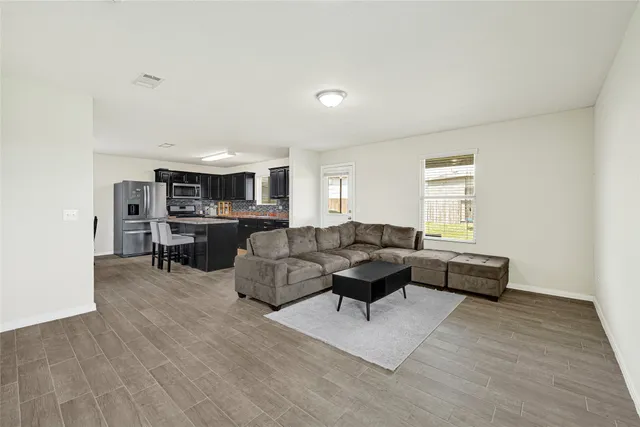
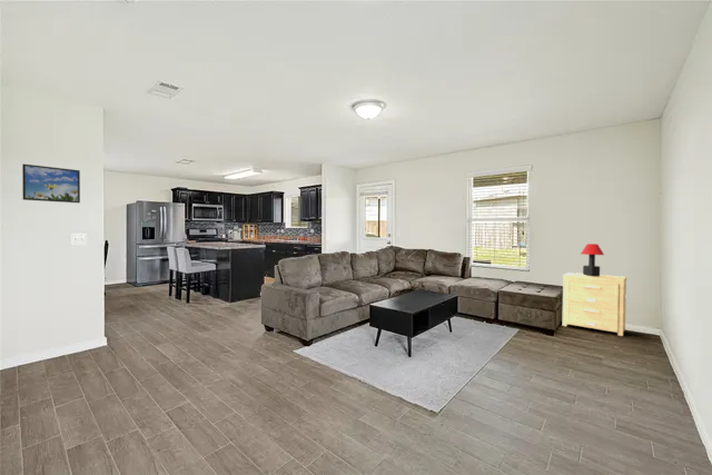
+ side table (593, 301)
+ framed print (52, 184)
+ table lamp (591, 259)
